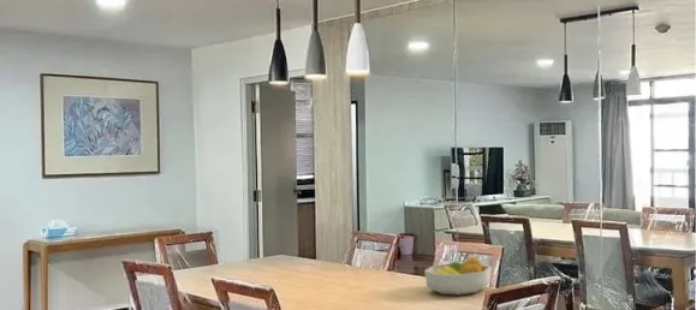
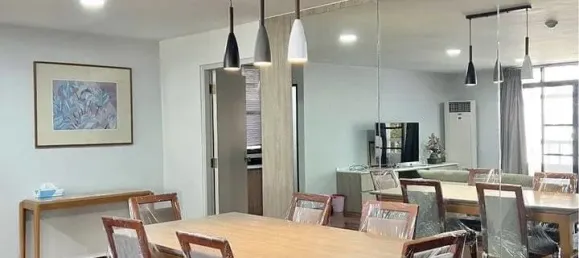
- fruit bowl (458, 274)
